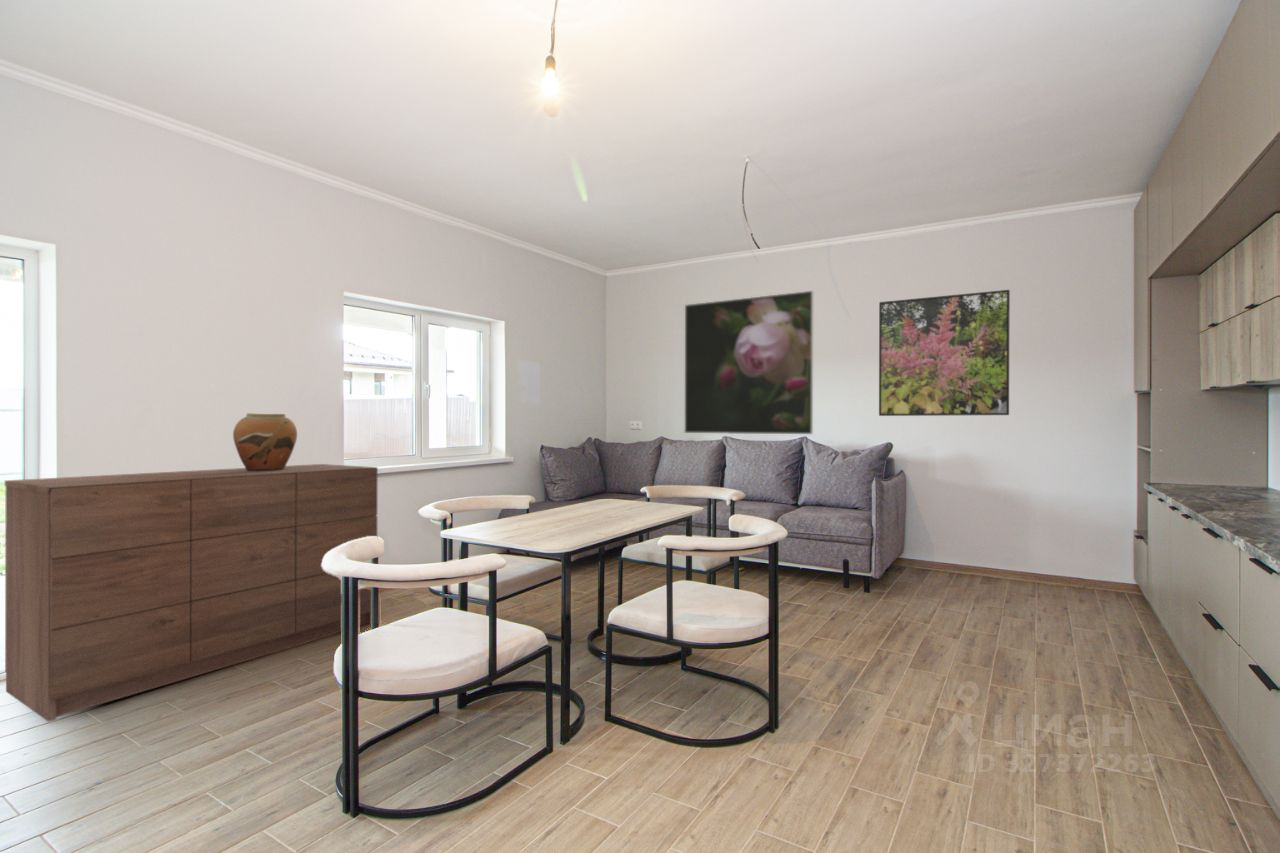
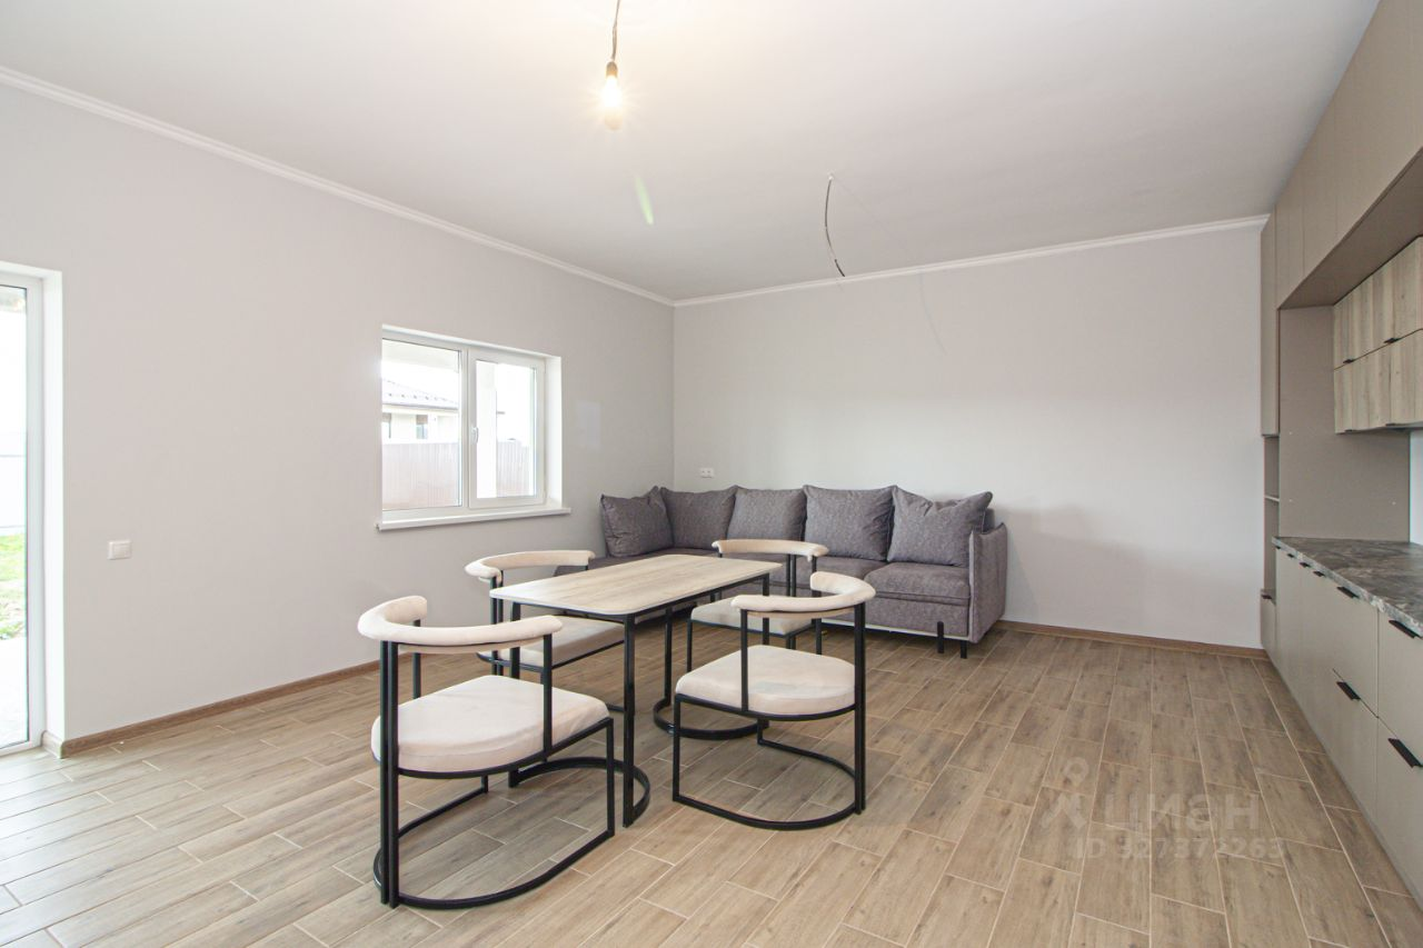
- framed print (745, 366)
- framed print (941, 355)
- dresser (218, 563)
- vase (266, 441)
